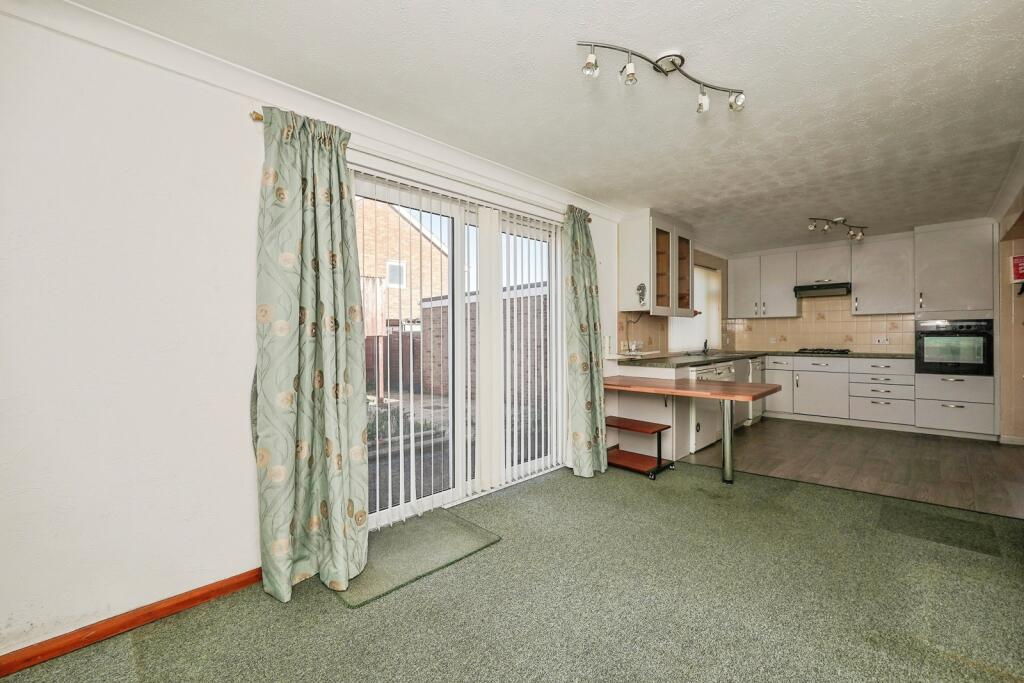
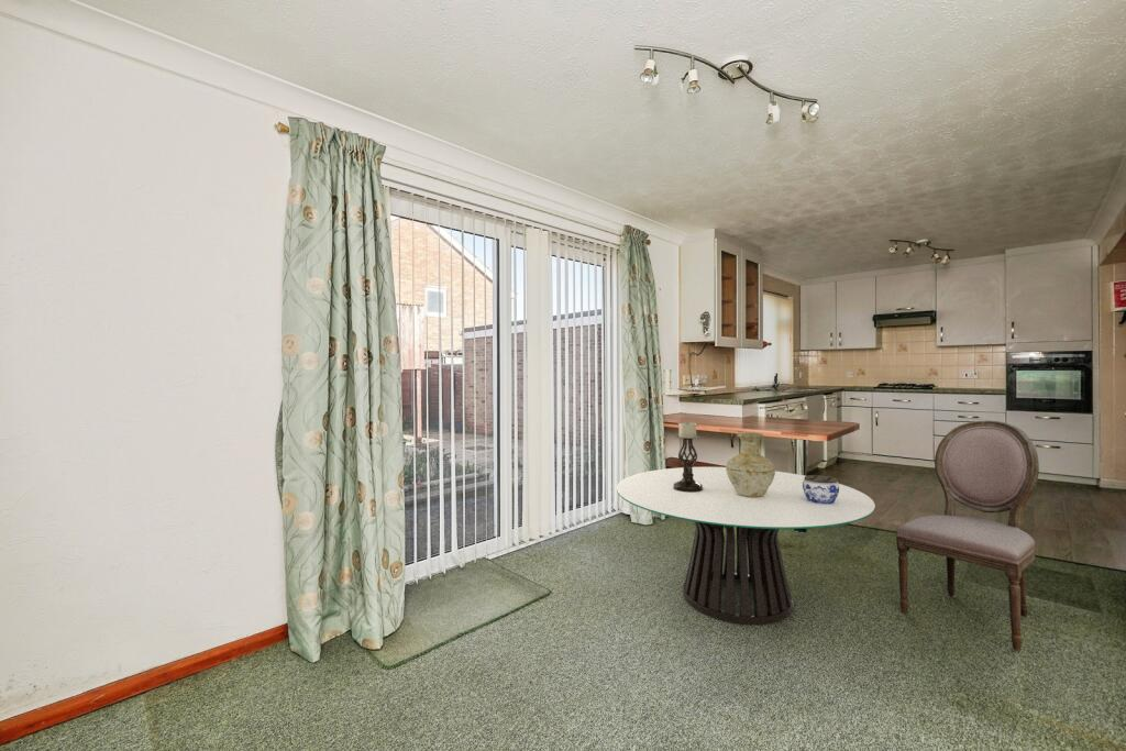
+ candle holder (688, 454)
+ jar (820, 488)
+ vase (750, 463)
+ dining chair (967, 520)
+ dining table (737, 543)
